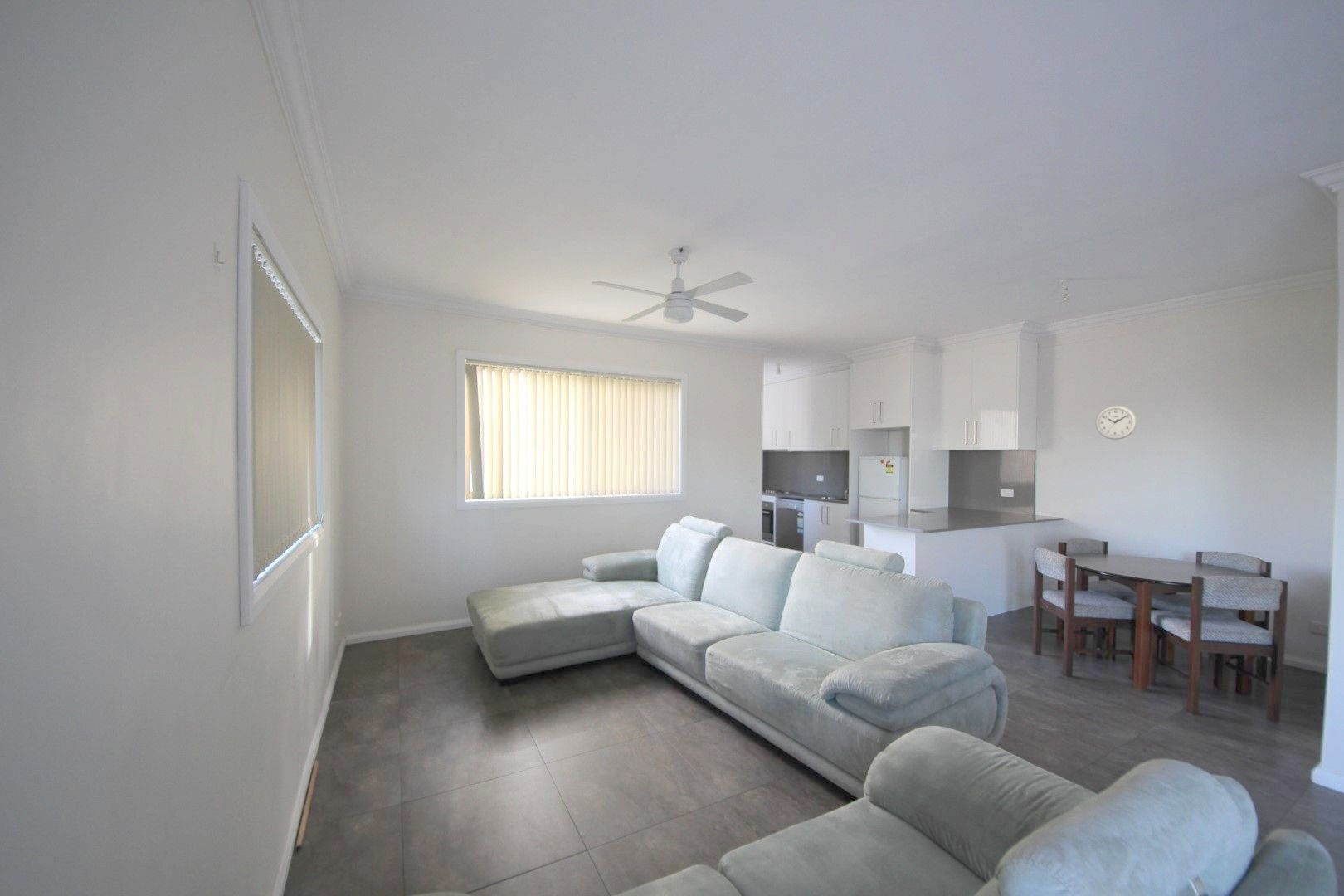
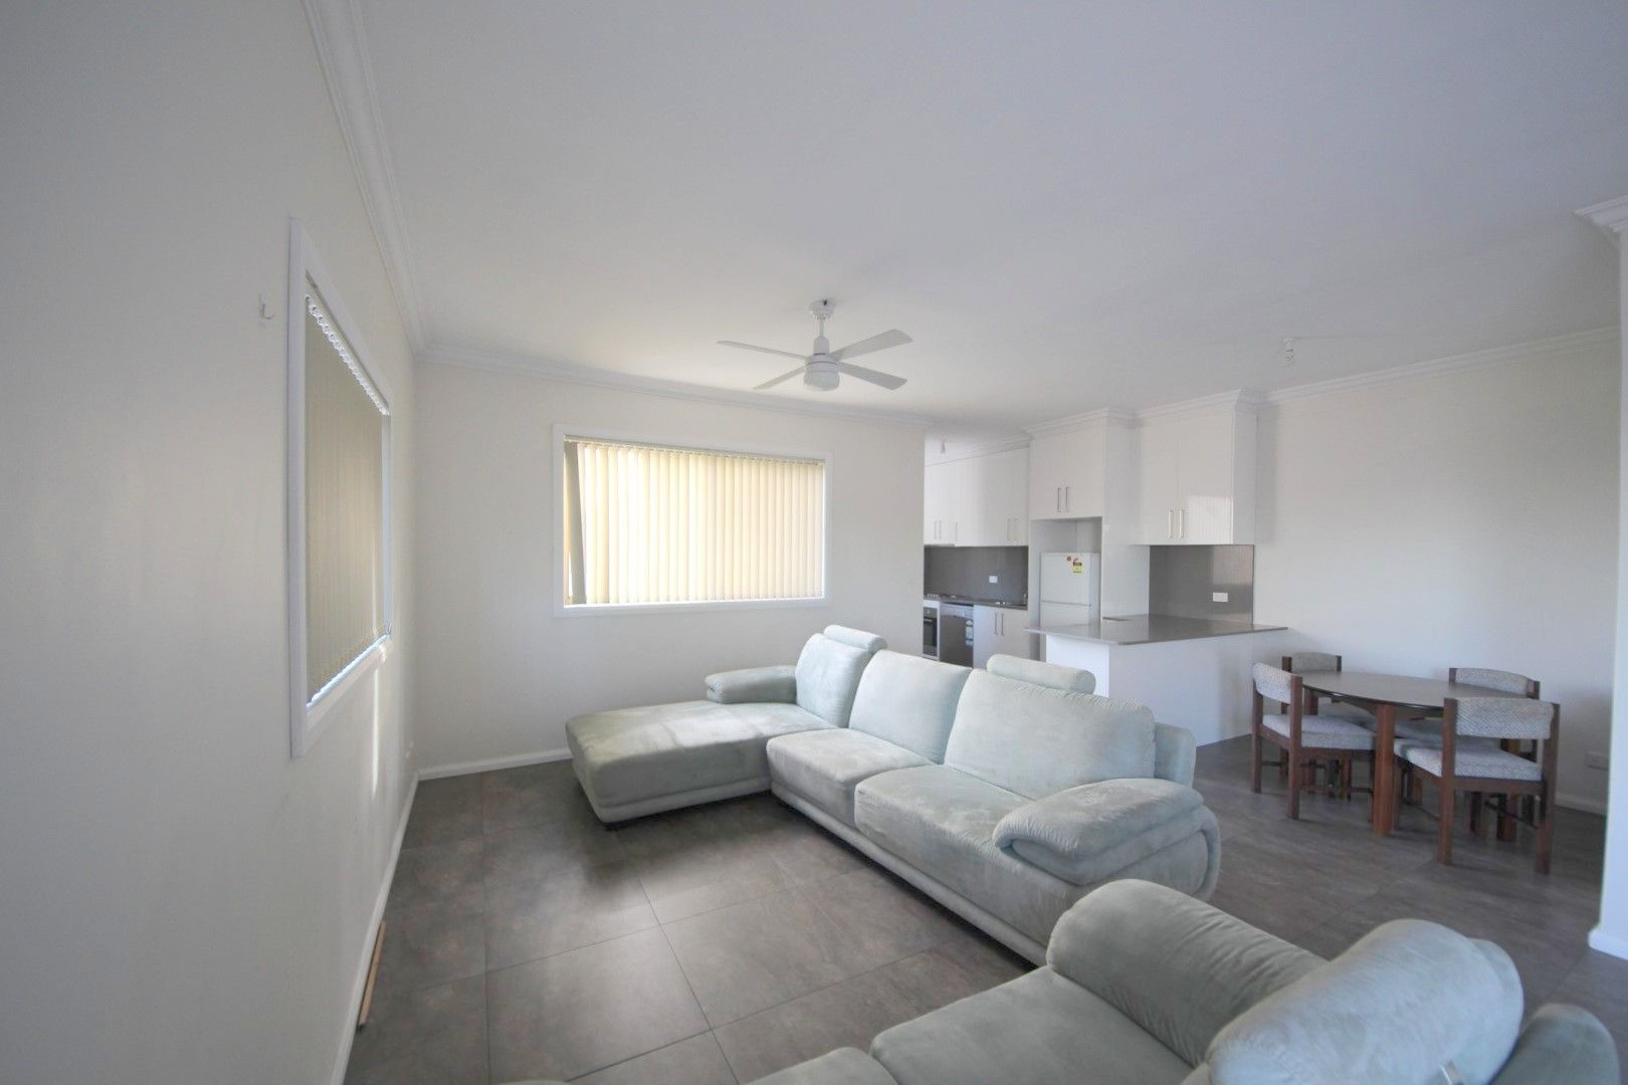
- wall clock (1115, 422)
